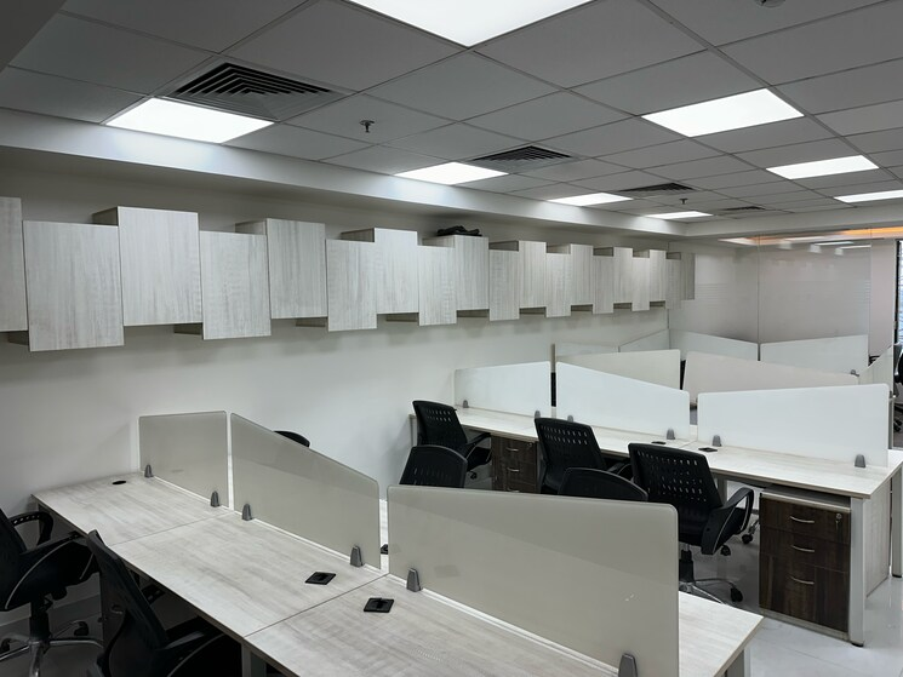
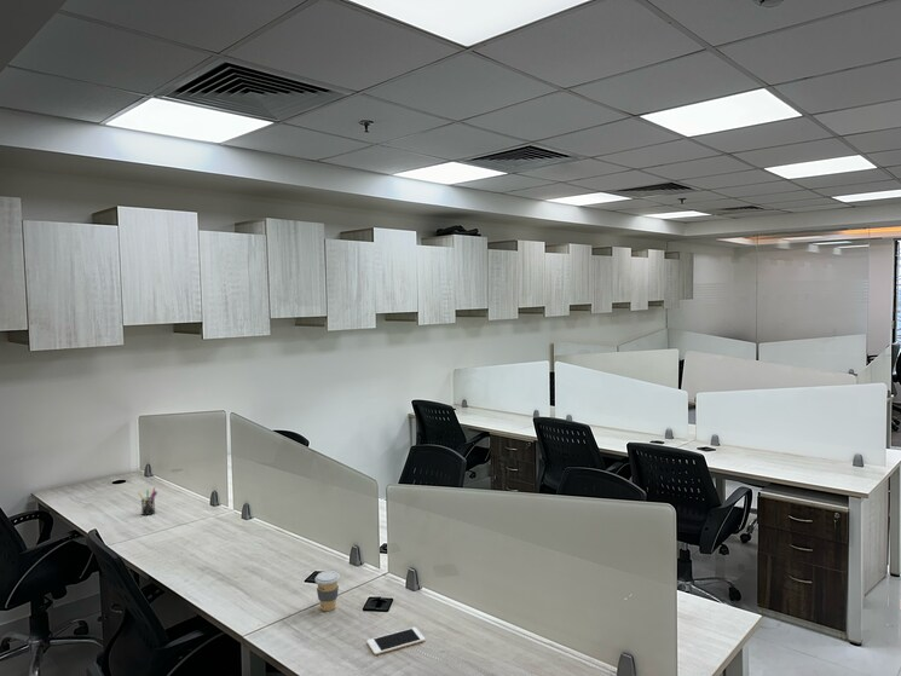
+ coffee cup (328, 591)
+ cell phone (395, 640)
+ pen holder (149, 499)
